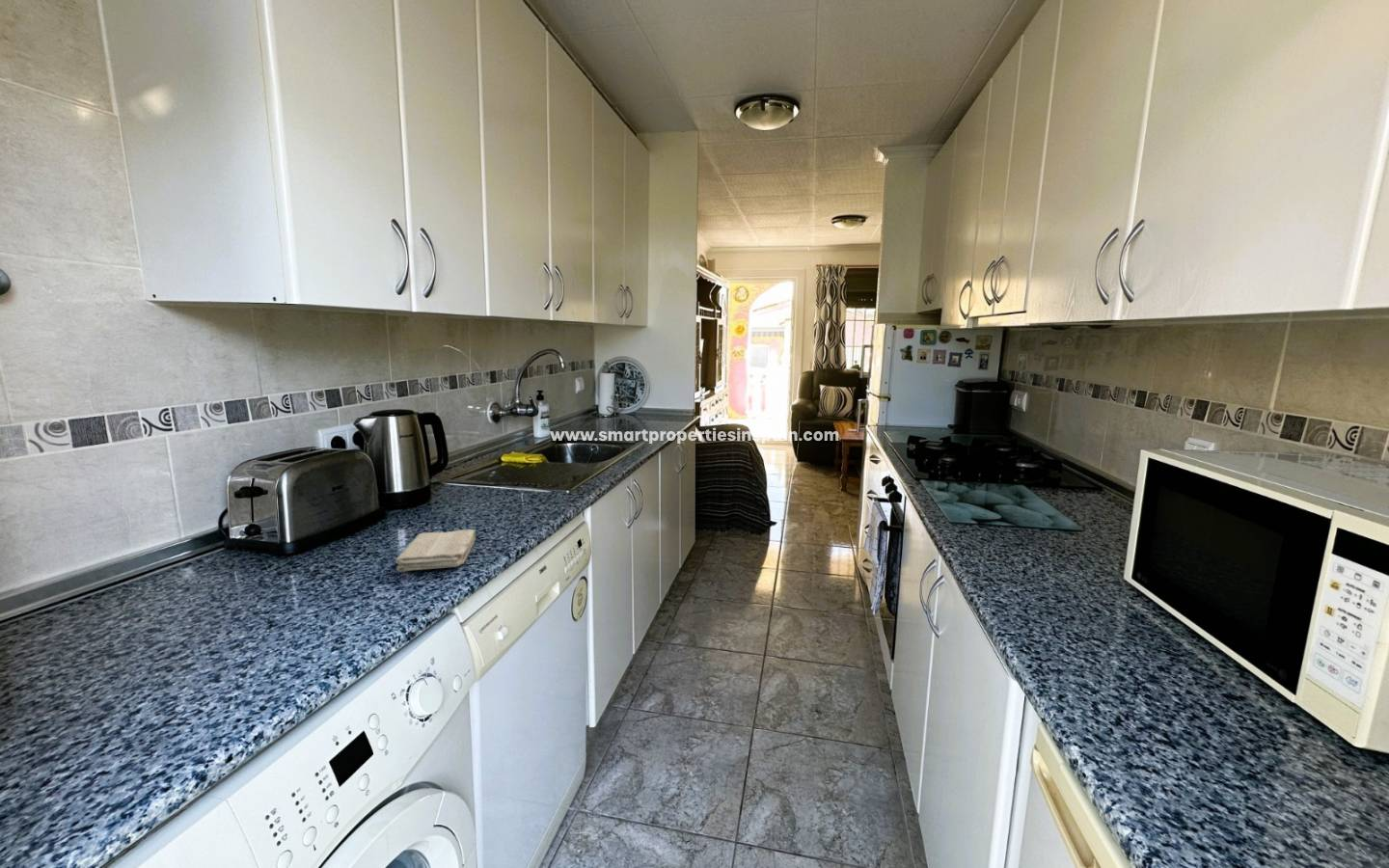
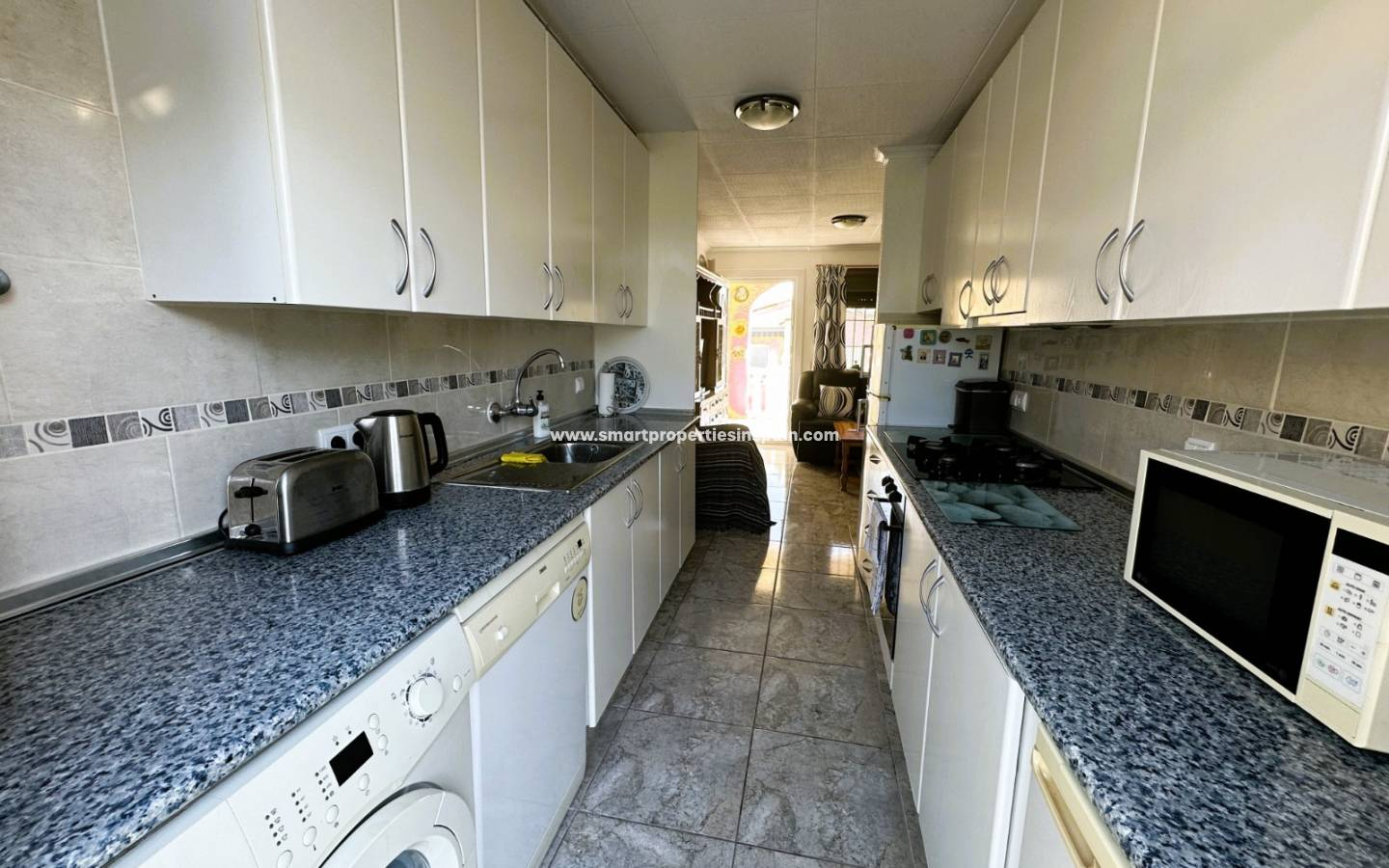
- washcloth (439, 547)
